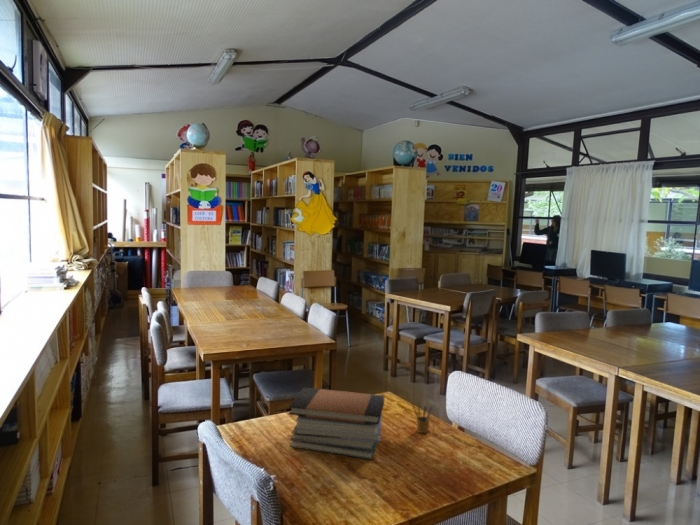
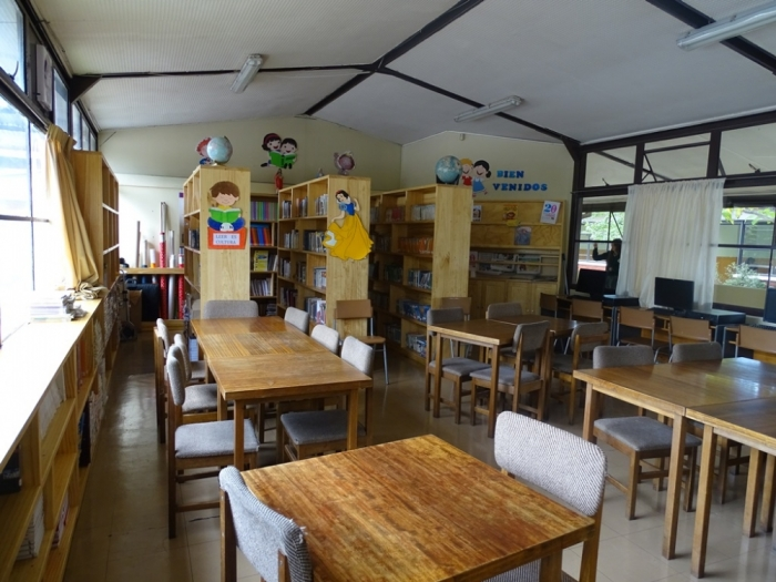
- book stack (338, 421)
- pencil box (422, 417)
